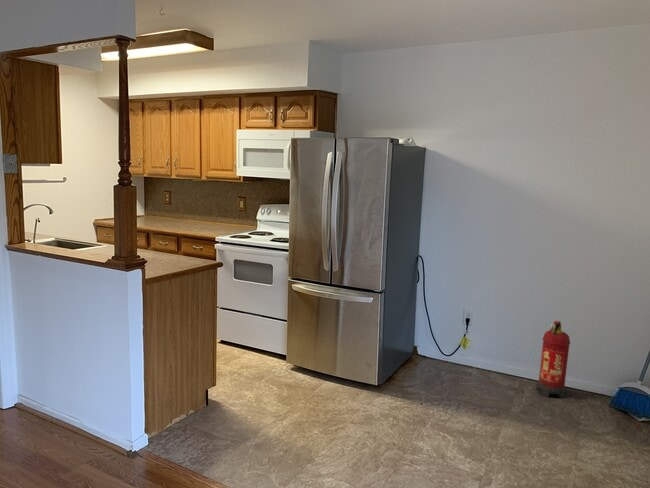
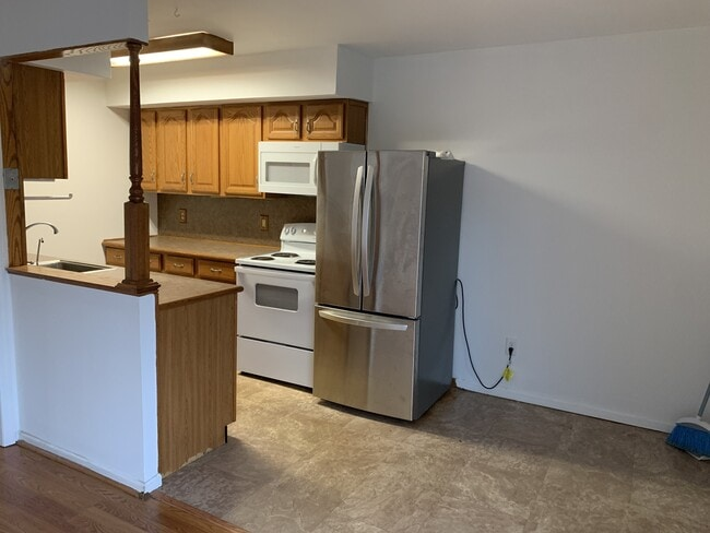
- fire extinguisher (554, 355)
